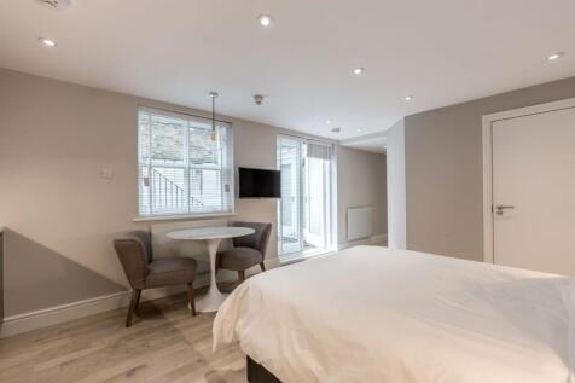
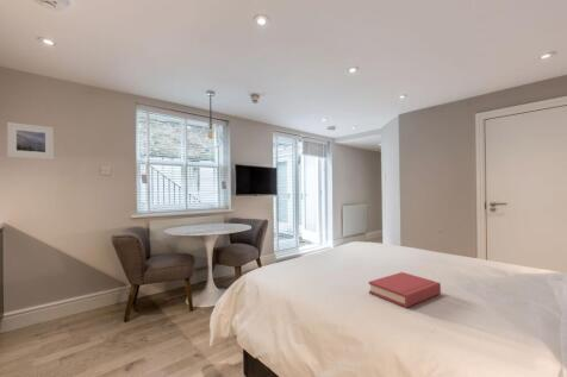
+ hardback book (404, 288)
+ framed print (31, 140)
